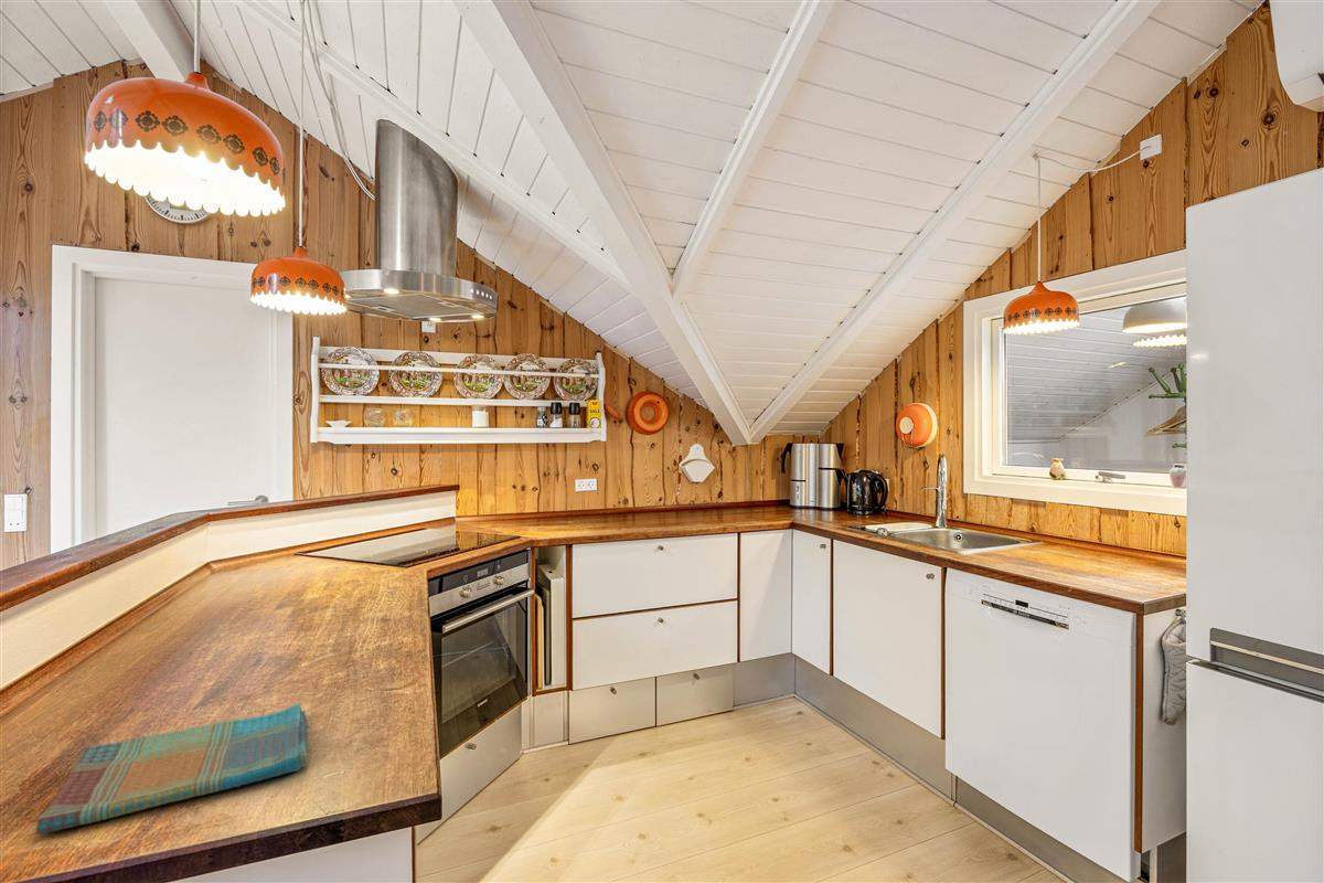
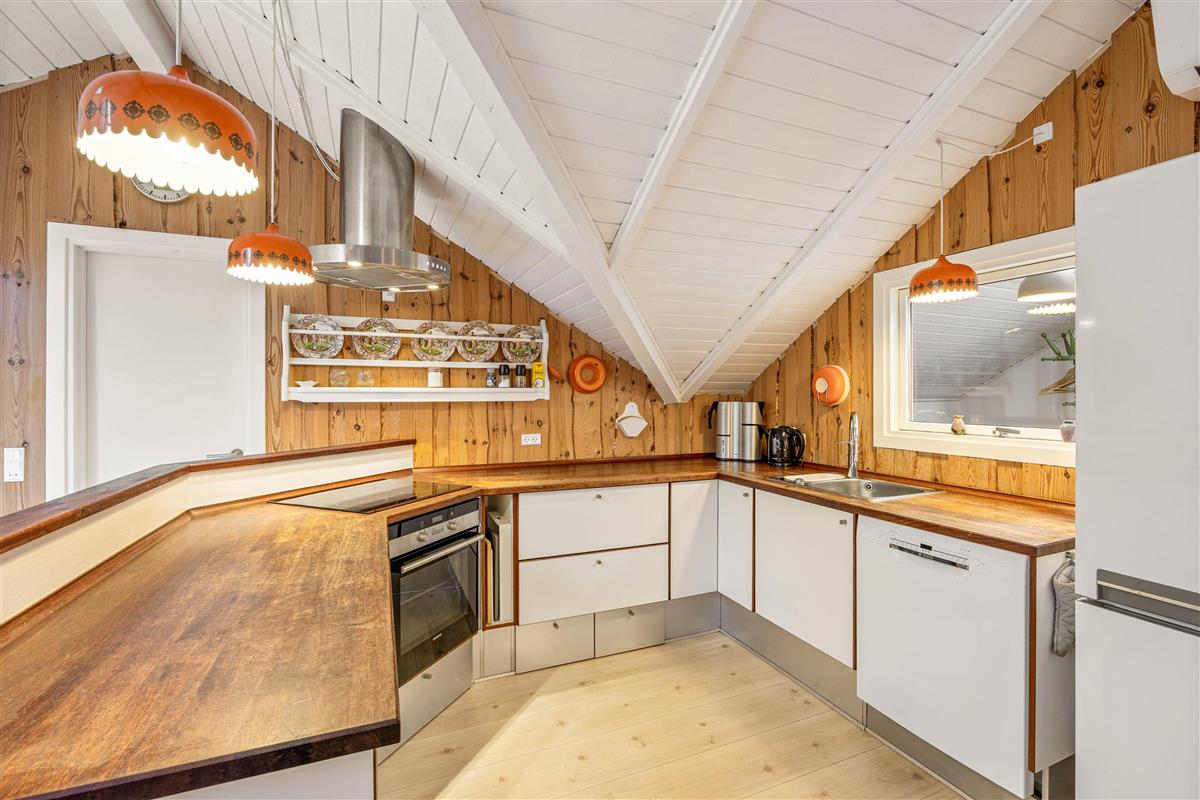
- dish towel (194, 757)
